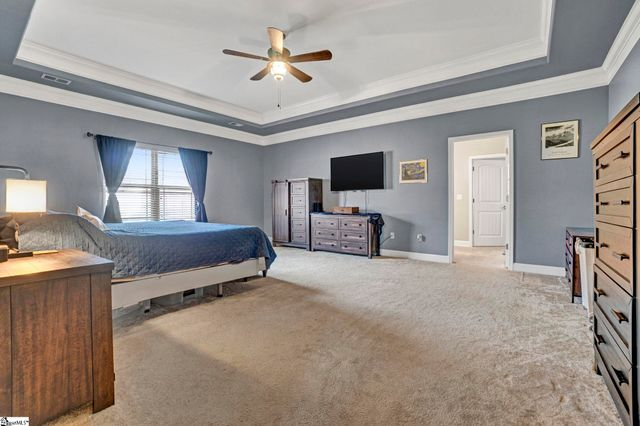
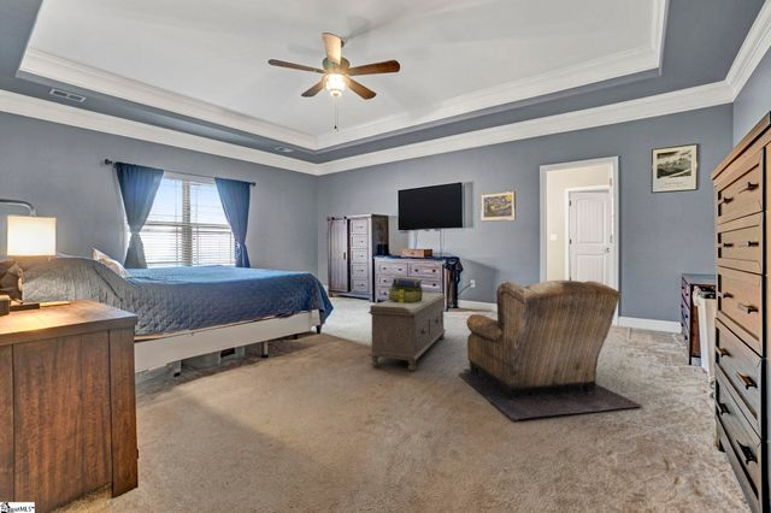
+ stack of books (406, 289)
+ armchair (535, 331)
+ bench (412, 324)
